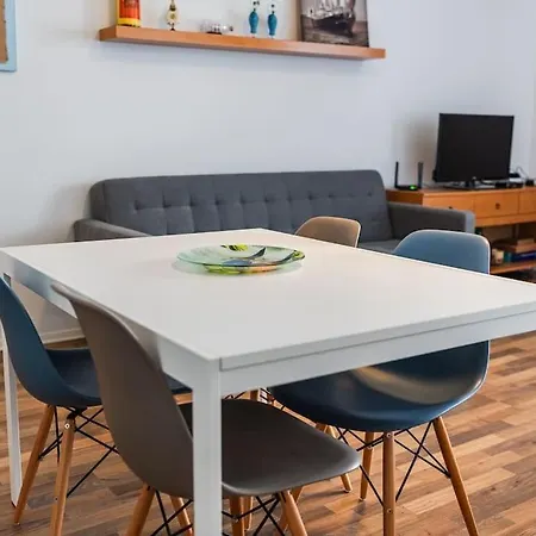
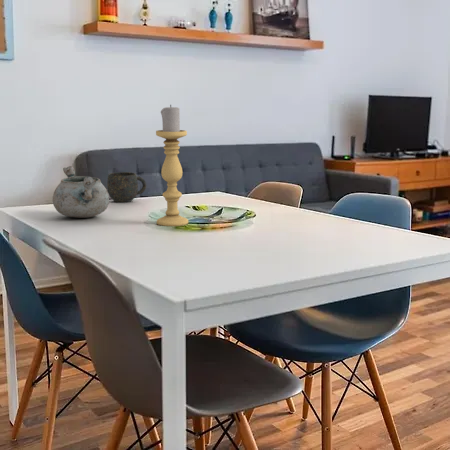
+ mug (127, 187)
+ candle holder (171, 164)
+ decorative bowl (81, 193)
